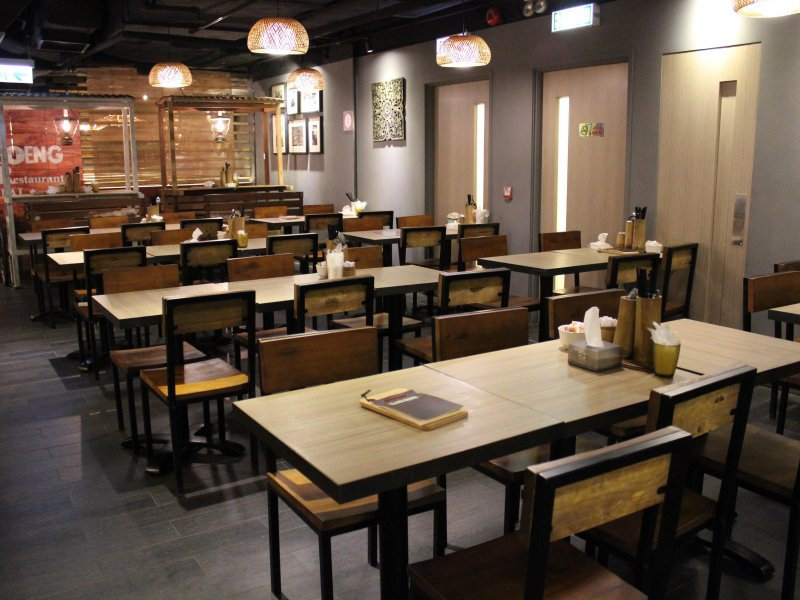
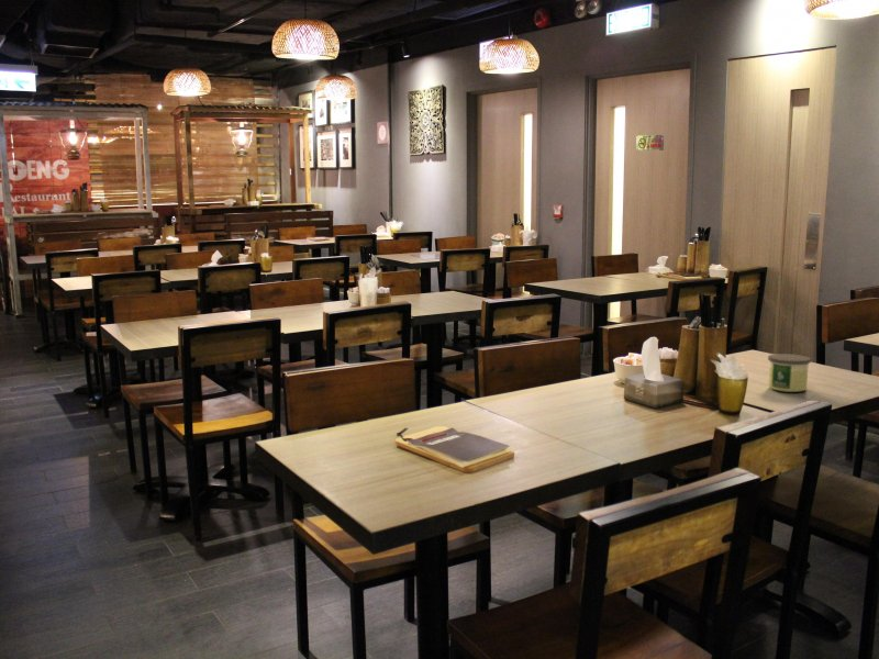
+ candle (788, 372)
